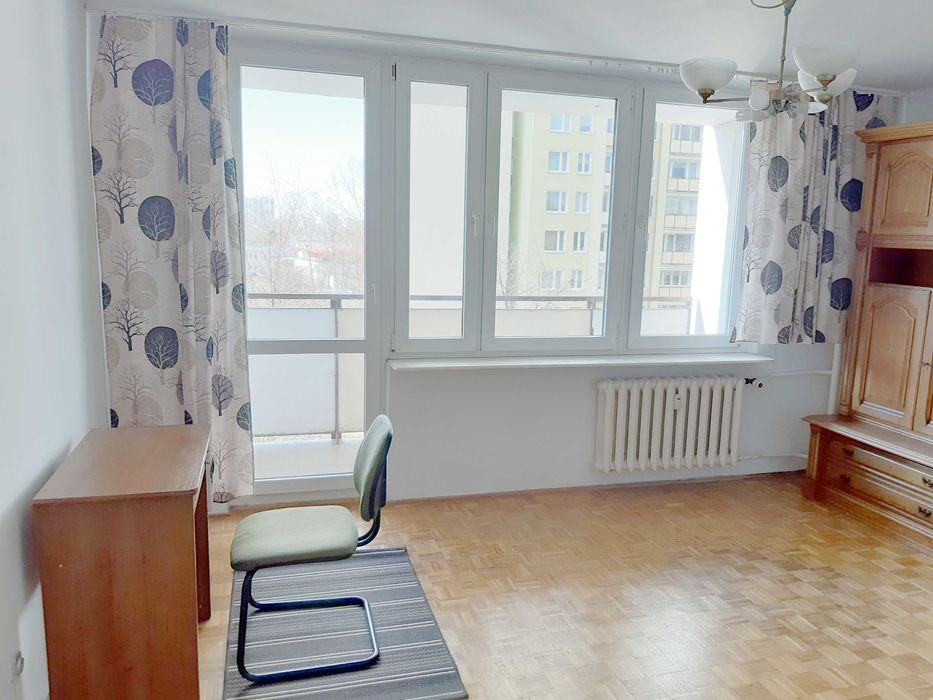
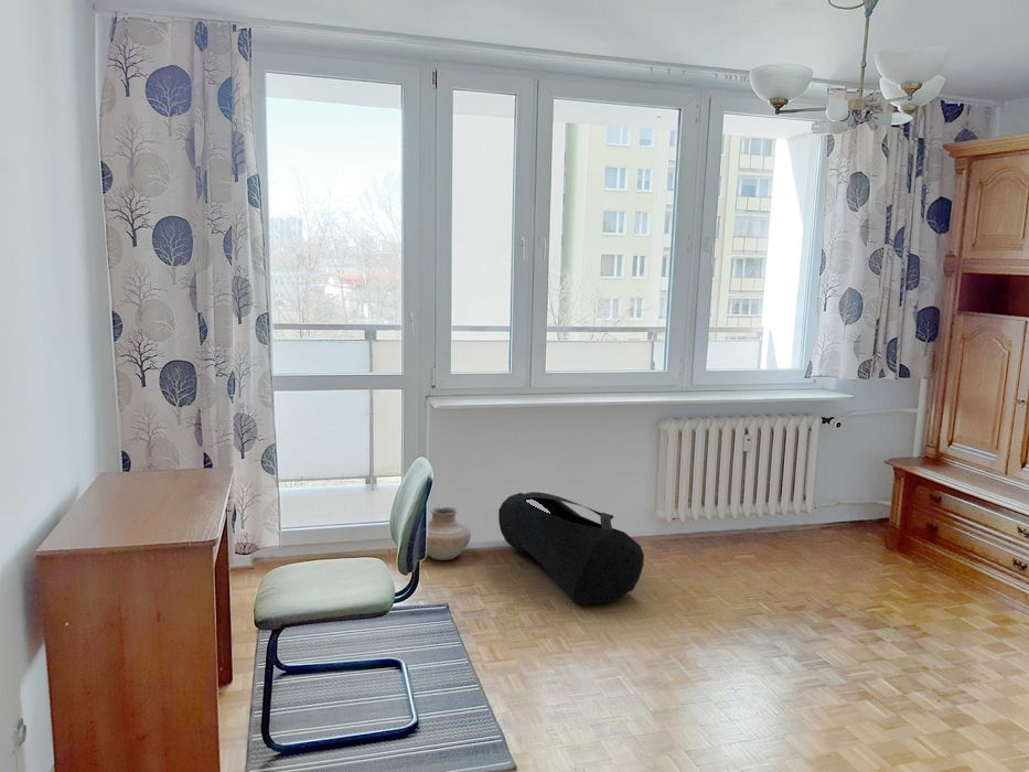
+ bag (566, 537)
+ vase (443, 533)
